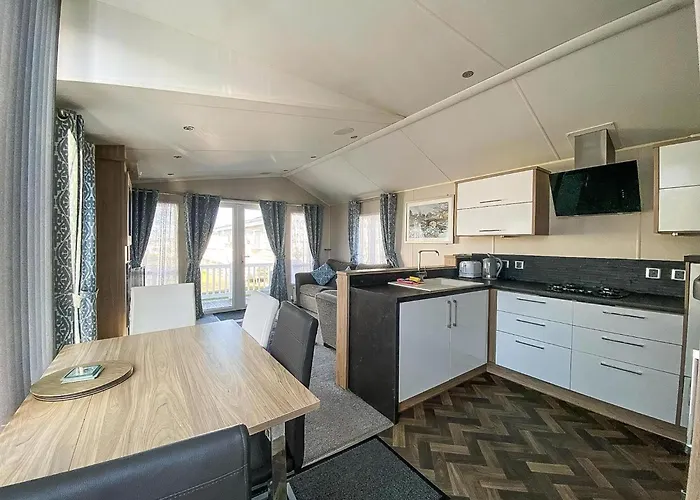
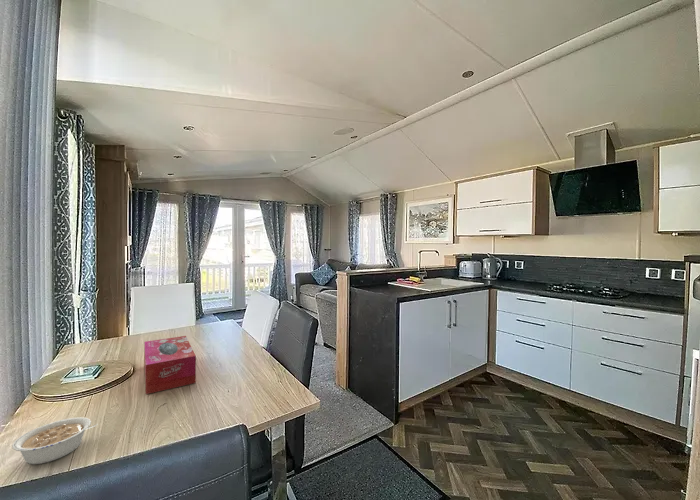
+ legume (57, 439)
+ tissue box (168, 360)
